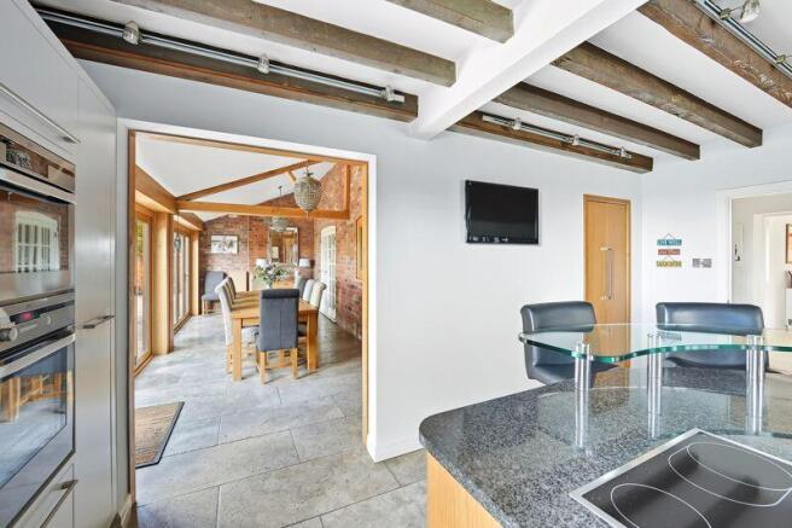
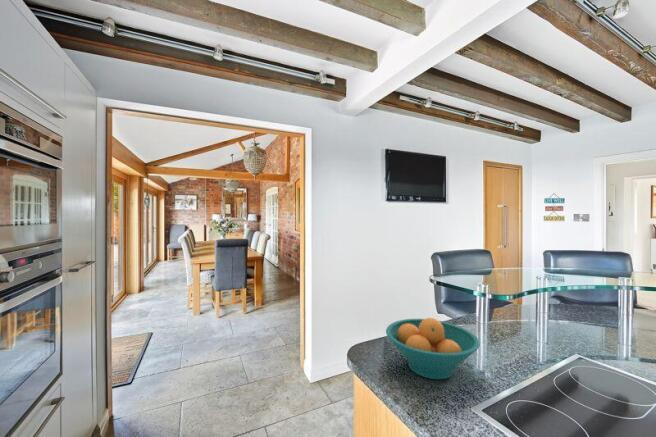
+ fruit bowl (430, 343)
